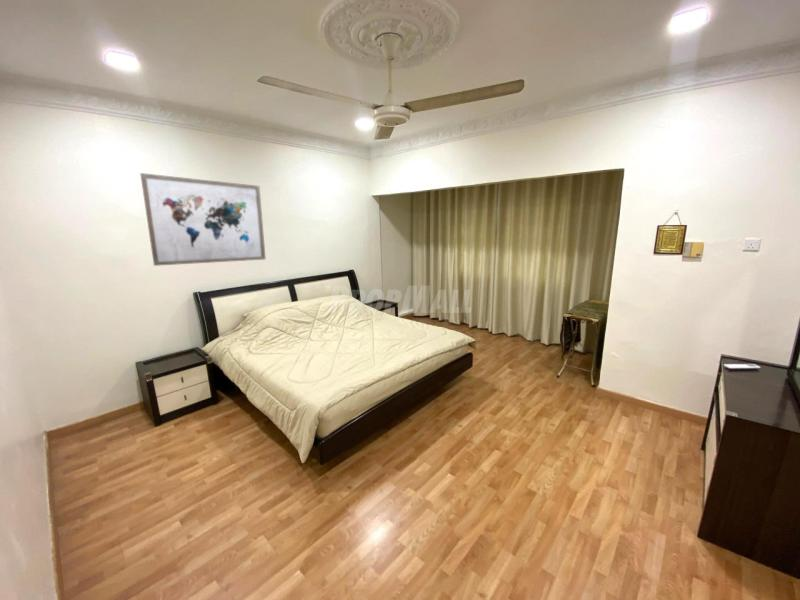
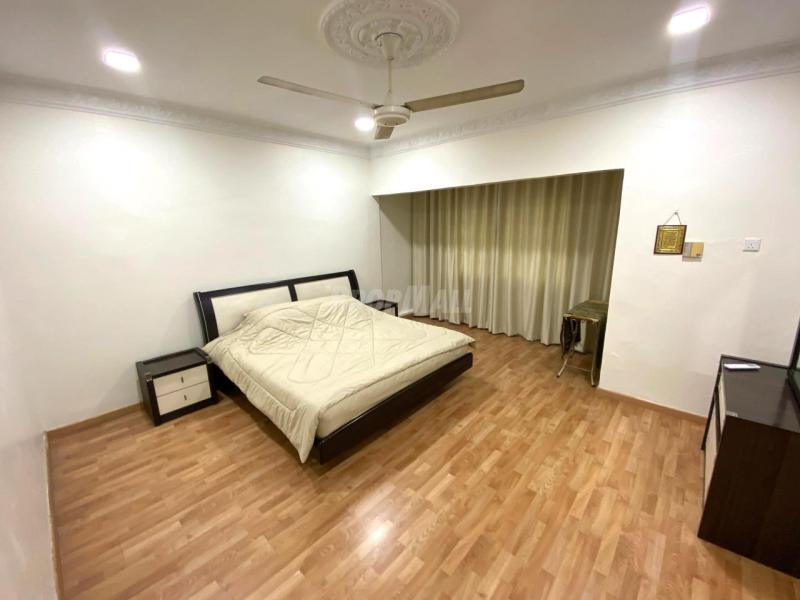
- wall art (211, 222)
